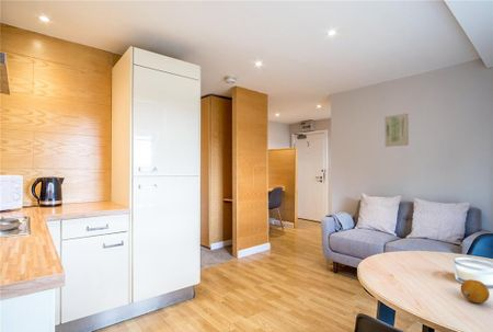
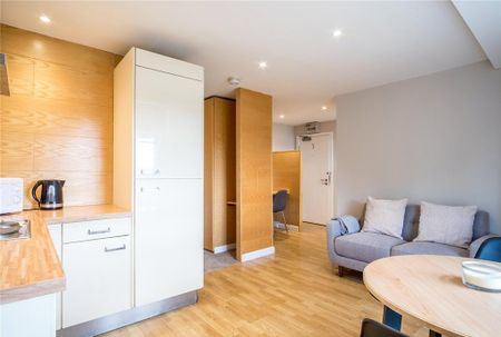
- wall art (395, 130)
- fruit (474, 290)
